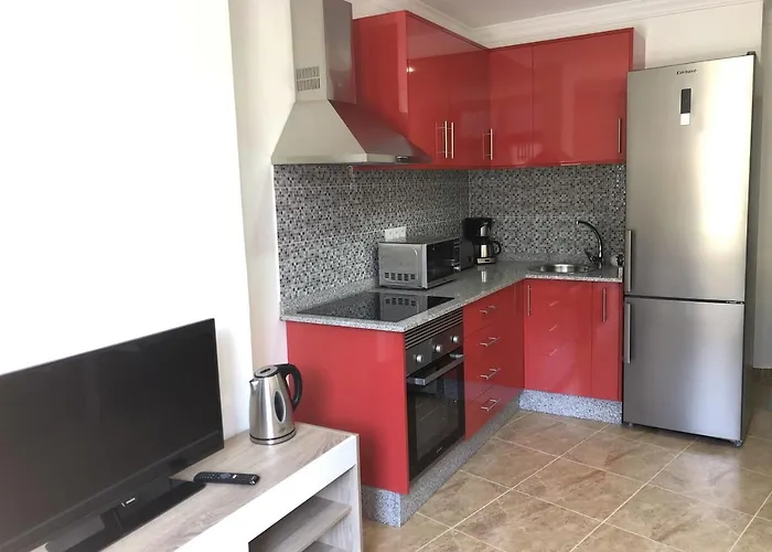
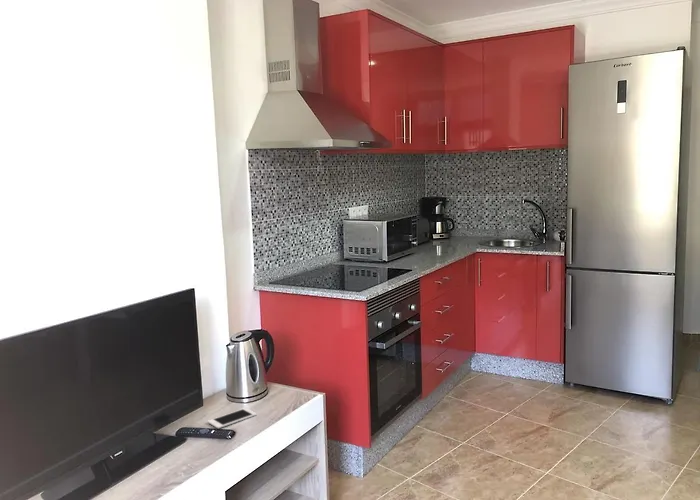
+ cell phone (232, 417)
